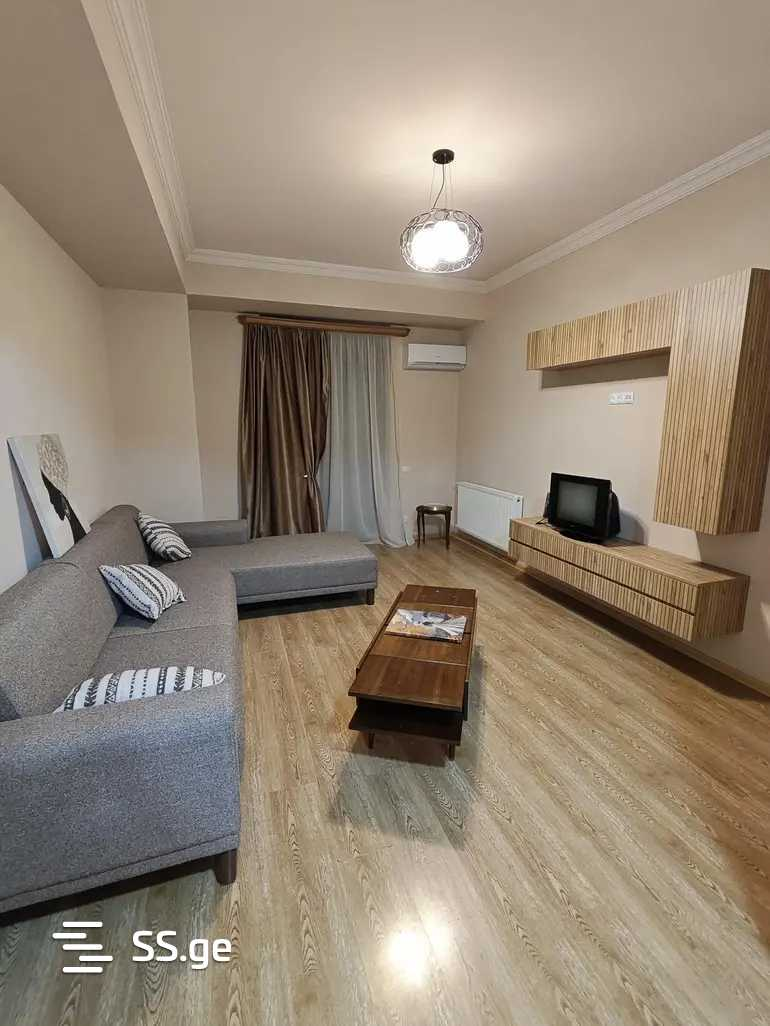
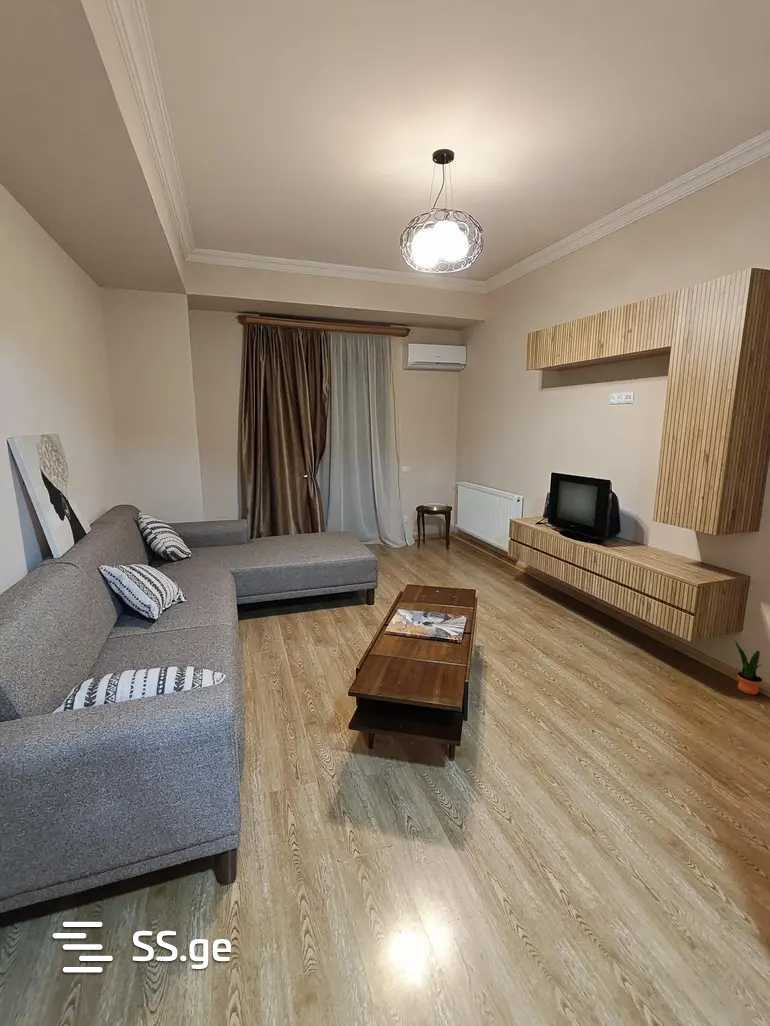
+ potted plant (745, 666)
